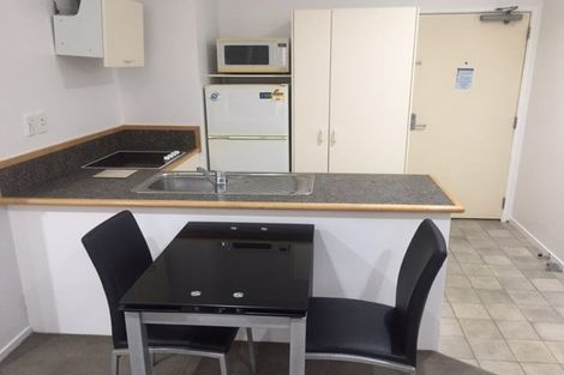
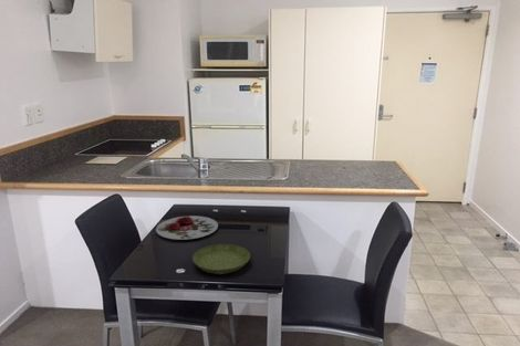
+ saucer (221, 260)
+ plate (187, 226)
